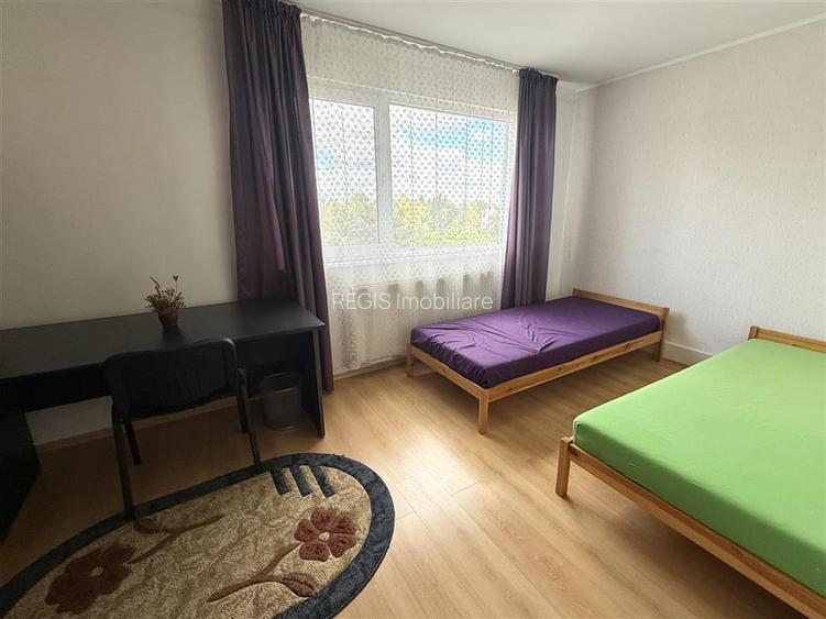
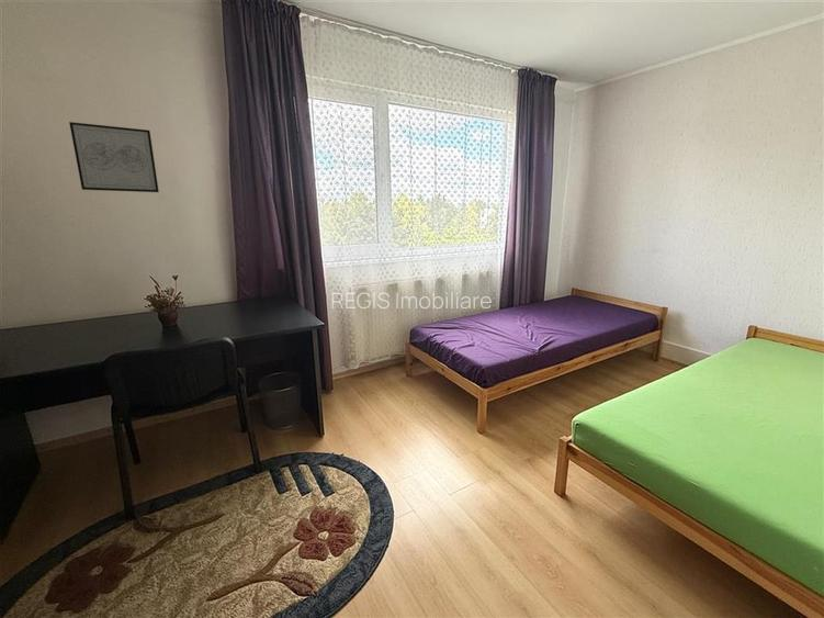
+ wall art (116, 159)
